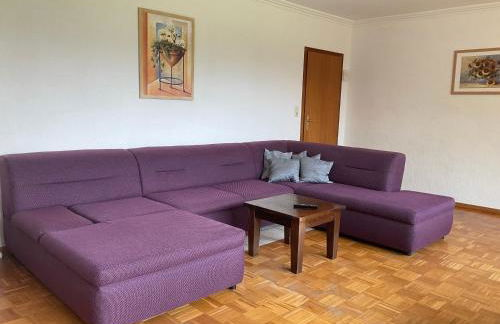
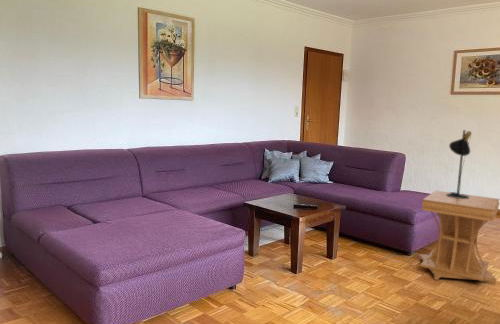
+ side table (458, 235)
+ table lamp (460, 162)
